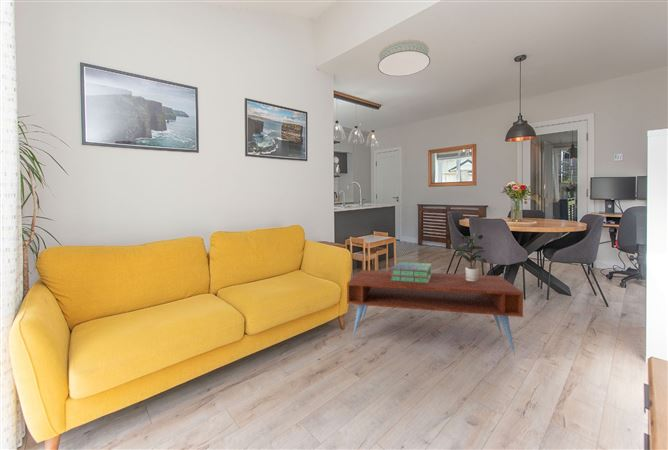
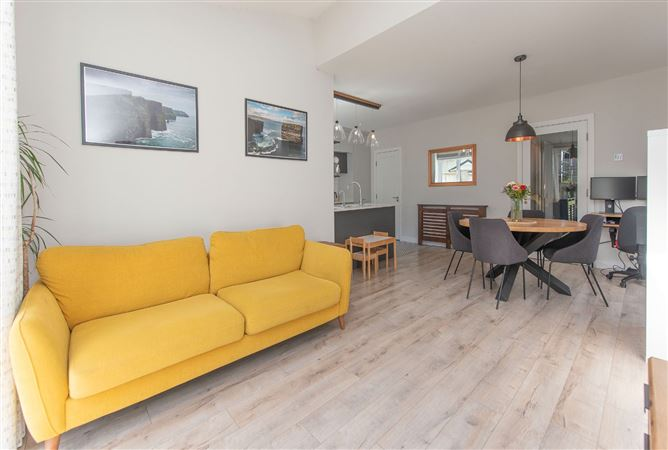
- coffee table (427, 308)
- ceiling light (403, 59)
- potted plant (467, 256)
- stack of books (412, 271)
